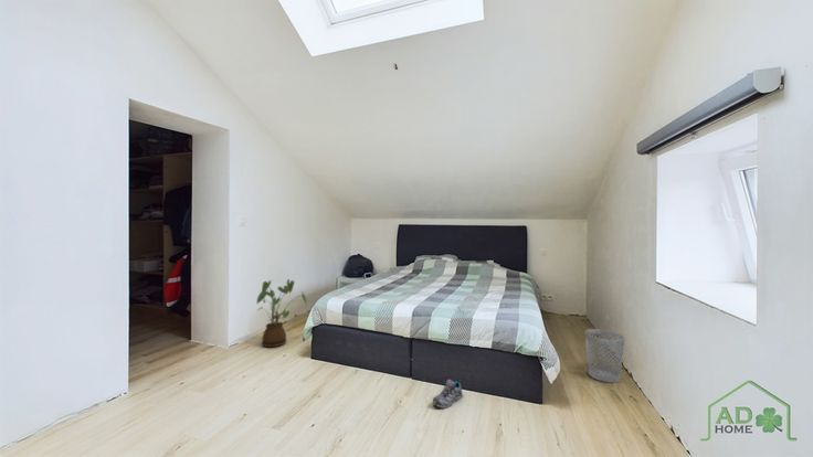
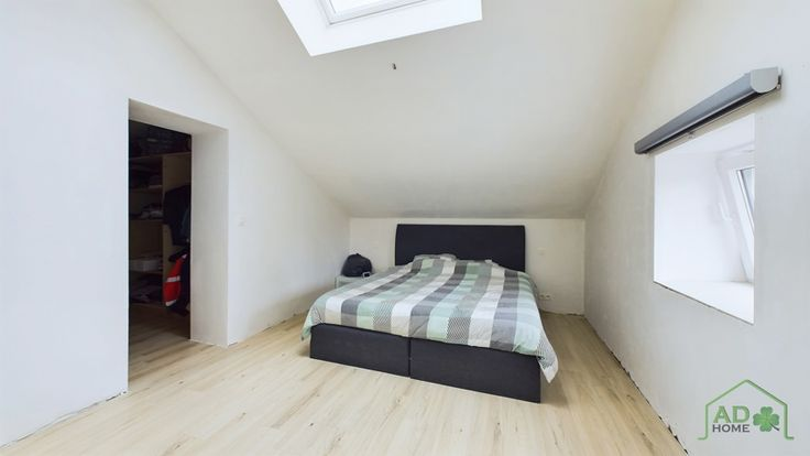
- wastebasket (603, 354)
- shoe (447, 390)
- house plant (277, 311)
